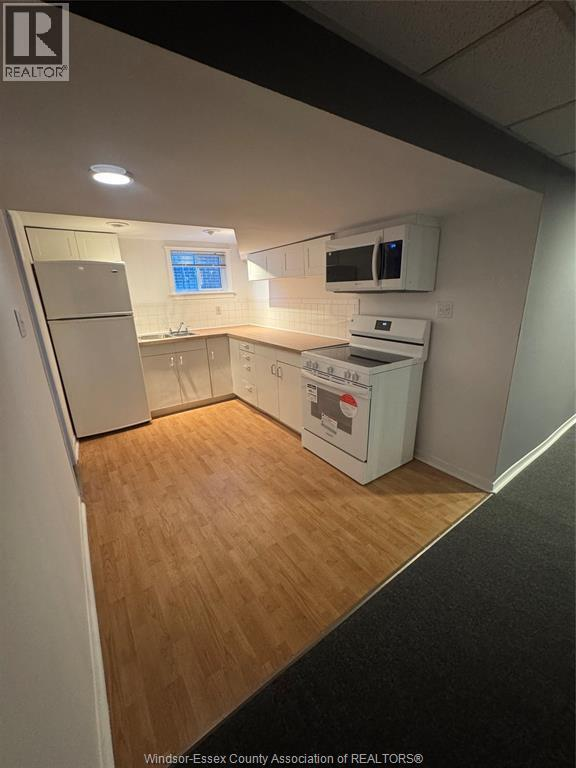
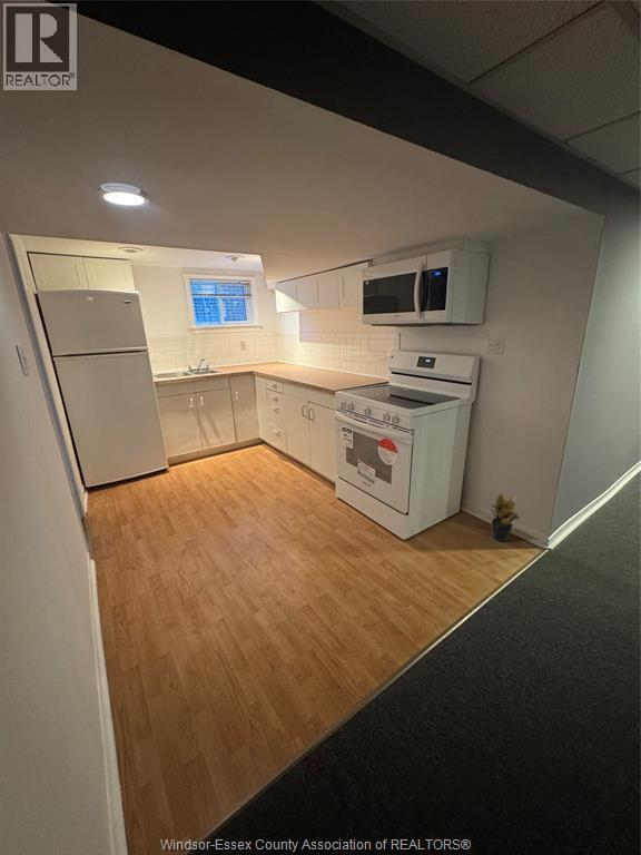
+ potted plant (503, 517)
